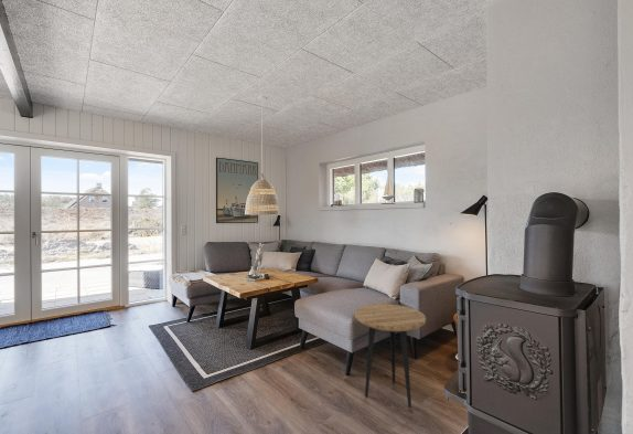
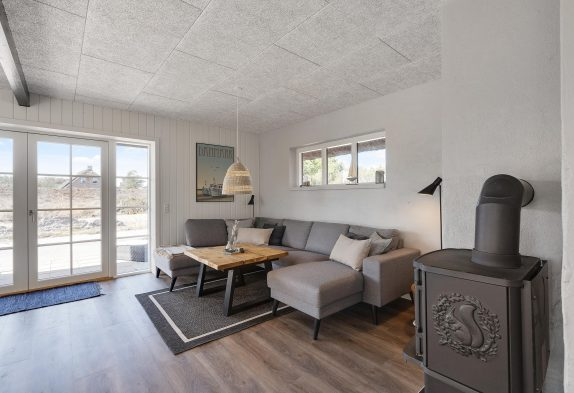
- side table (391, 353)
